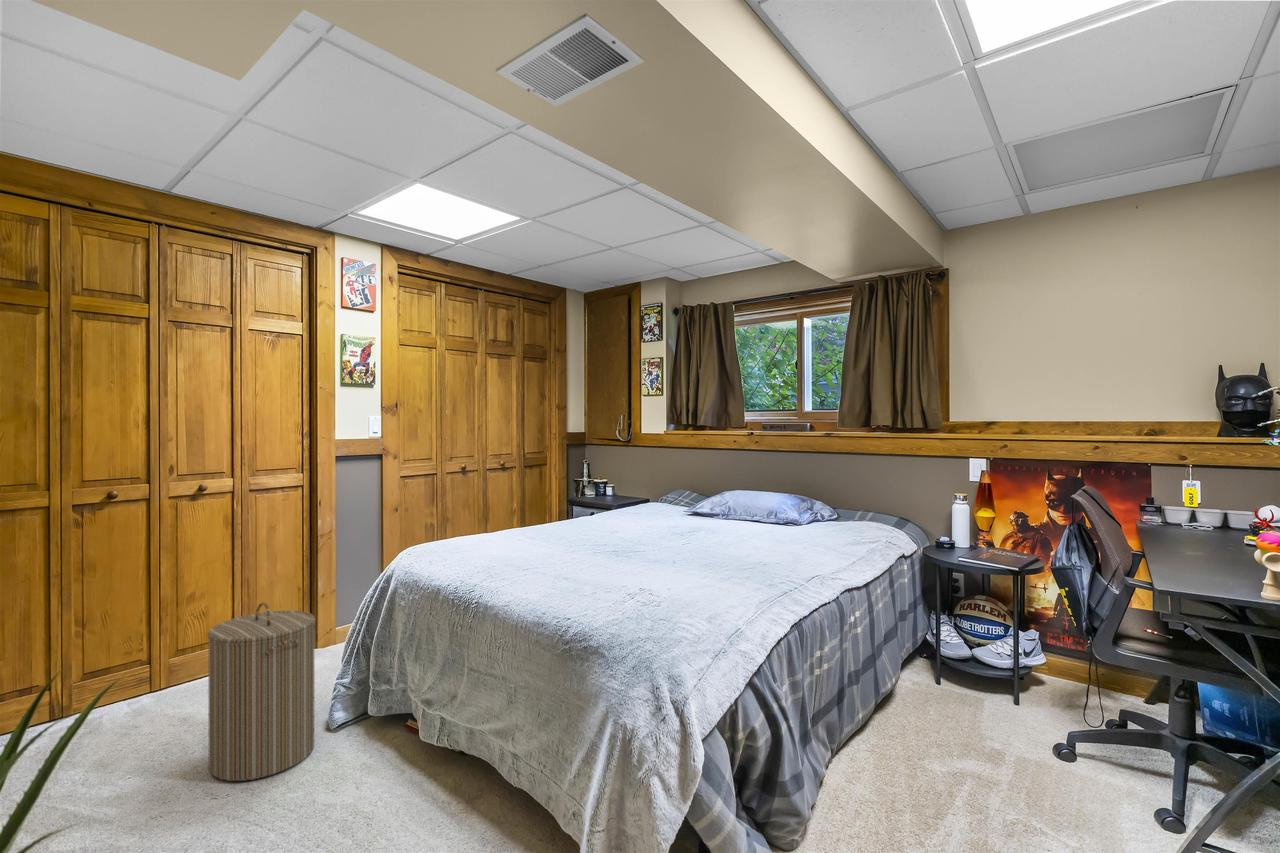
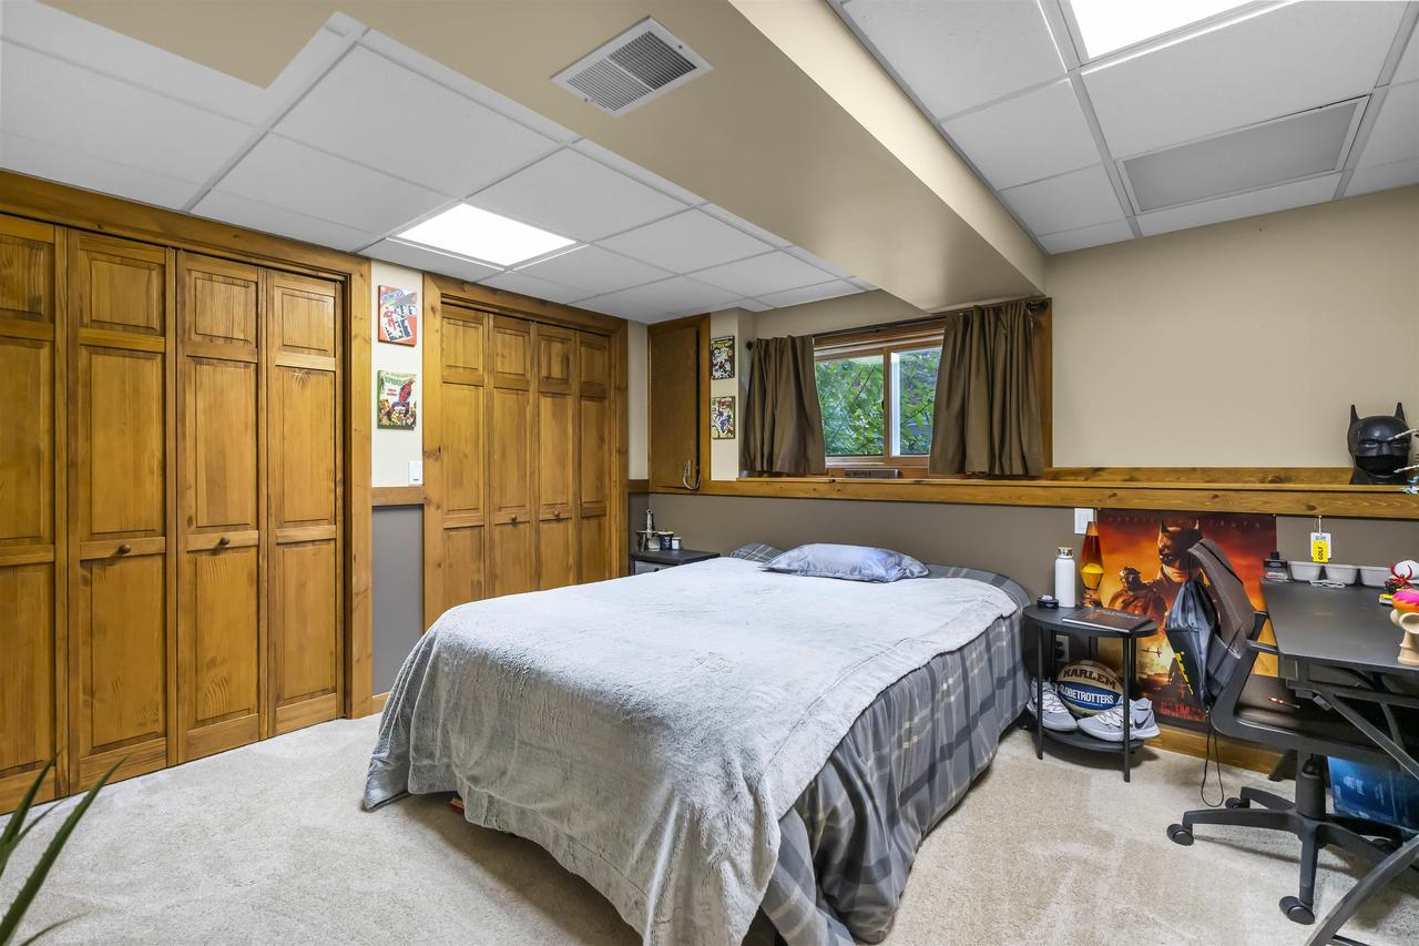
- laundry hamper (263, 679)
